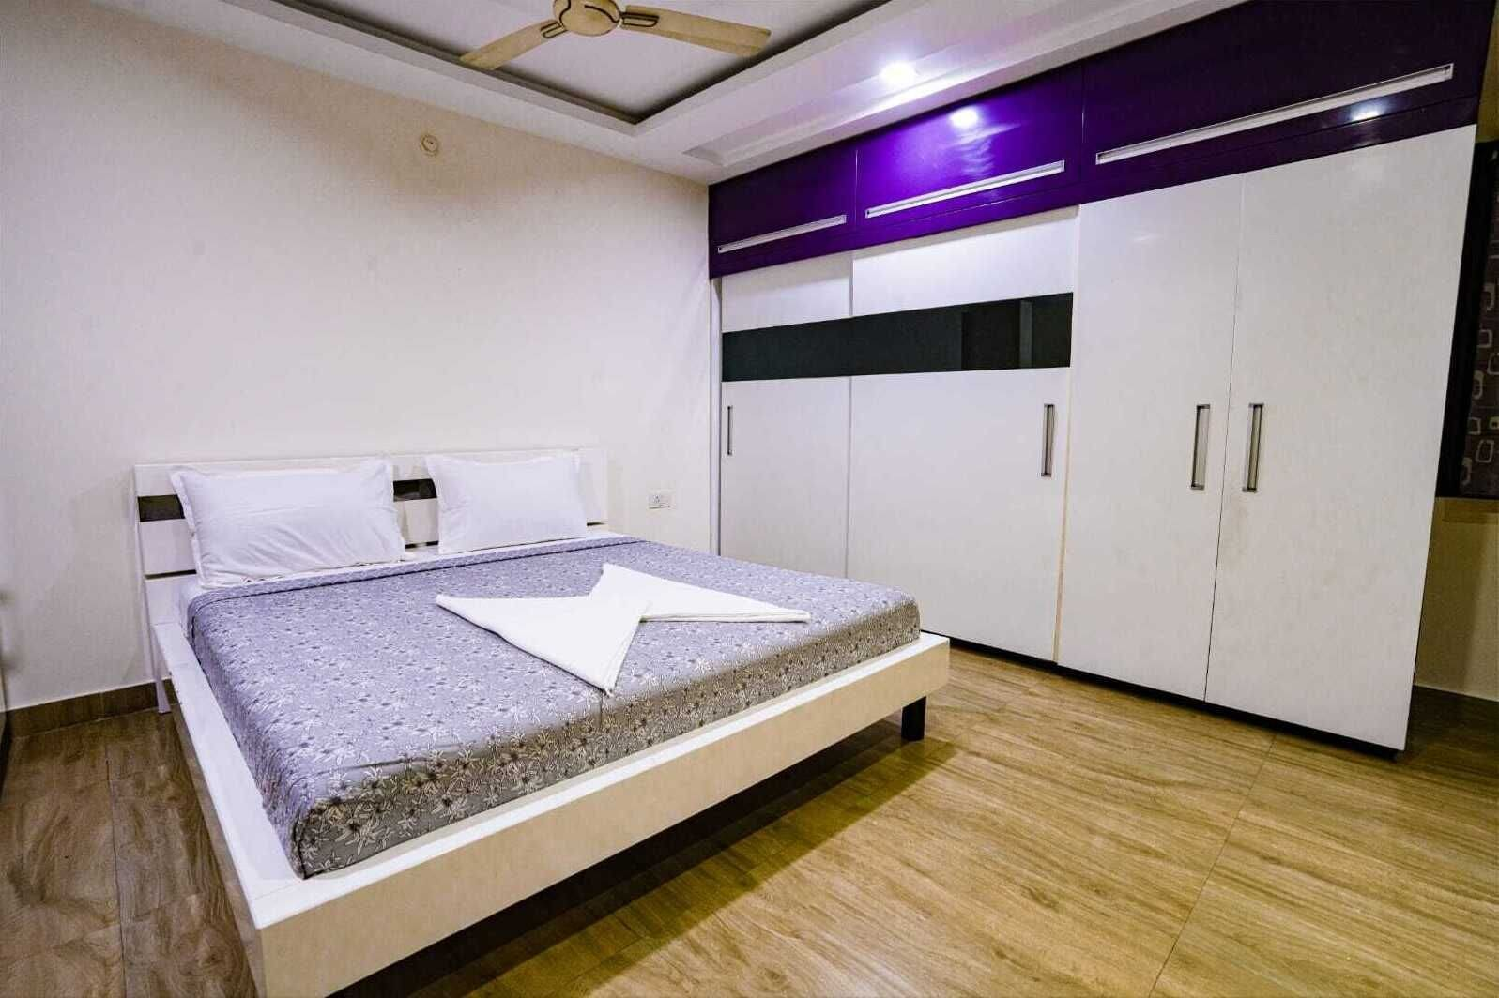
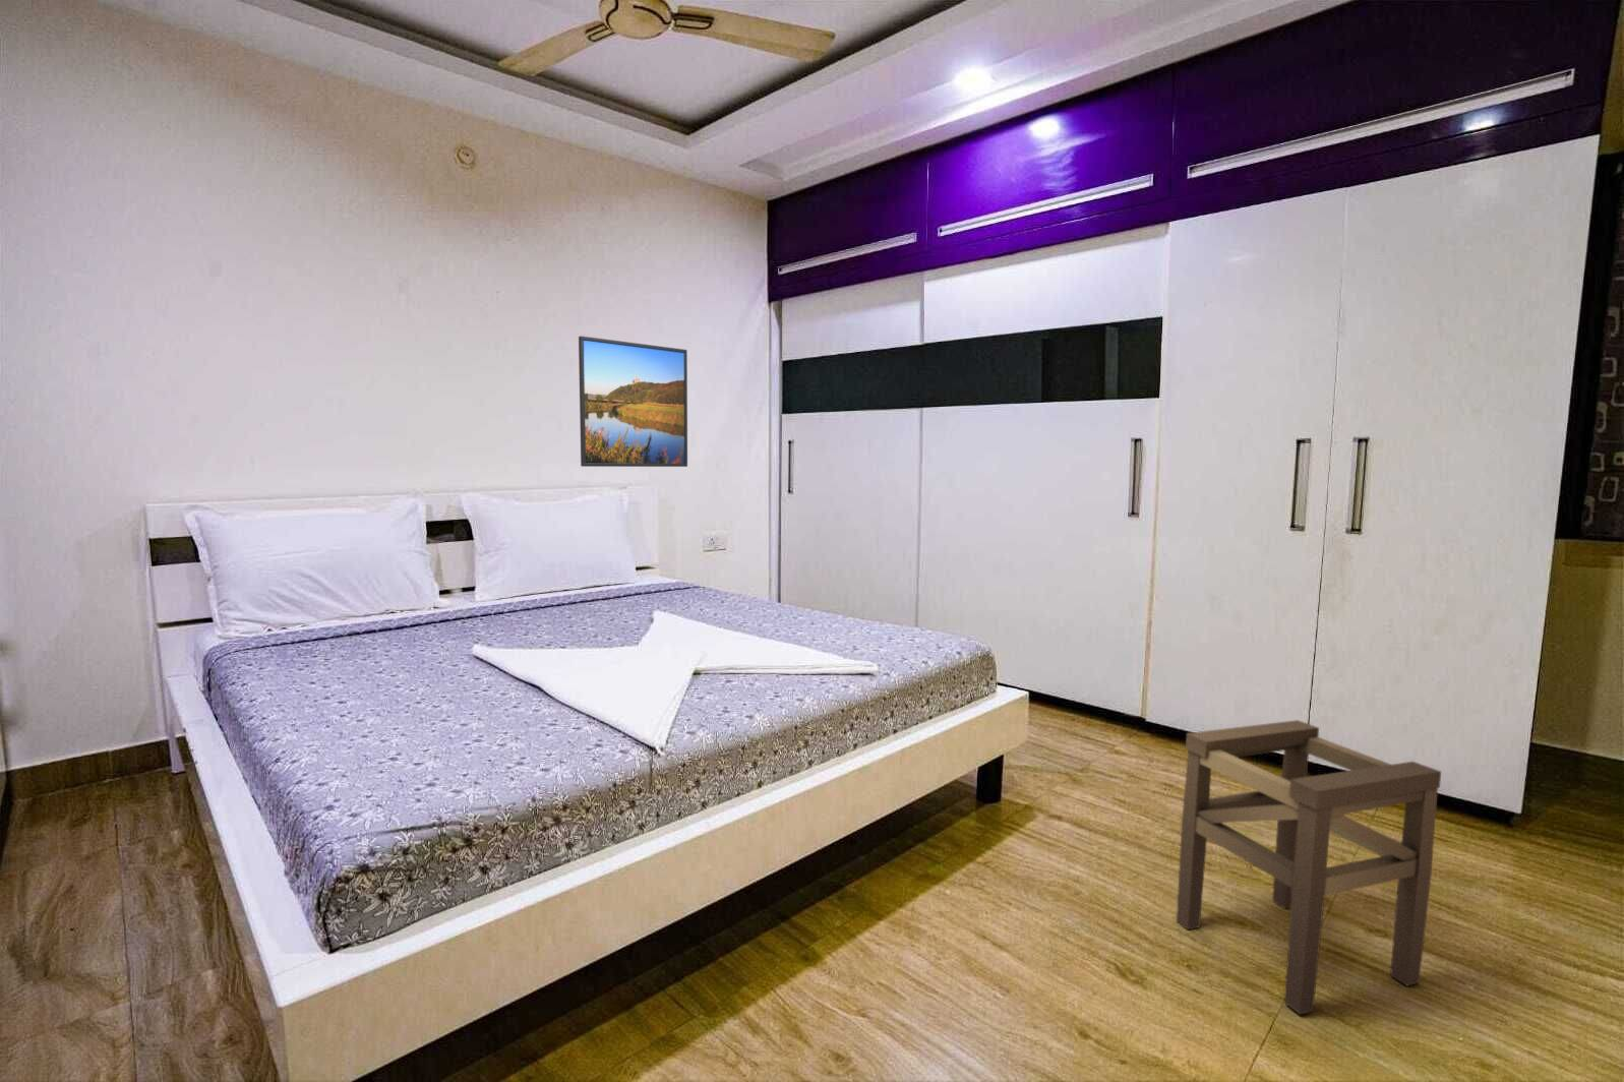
+ stool (1298, 853)
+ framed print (635, 405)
